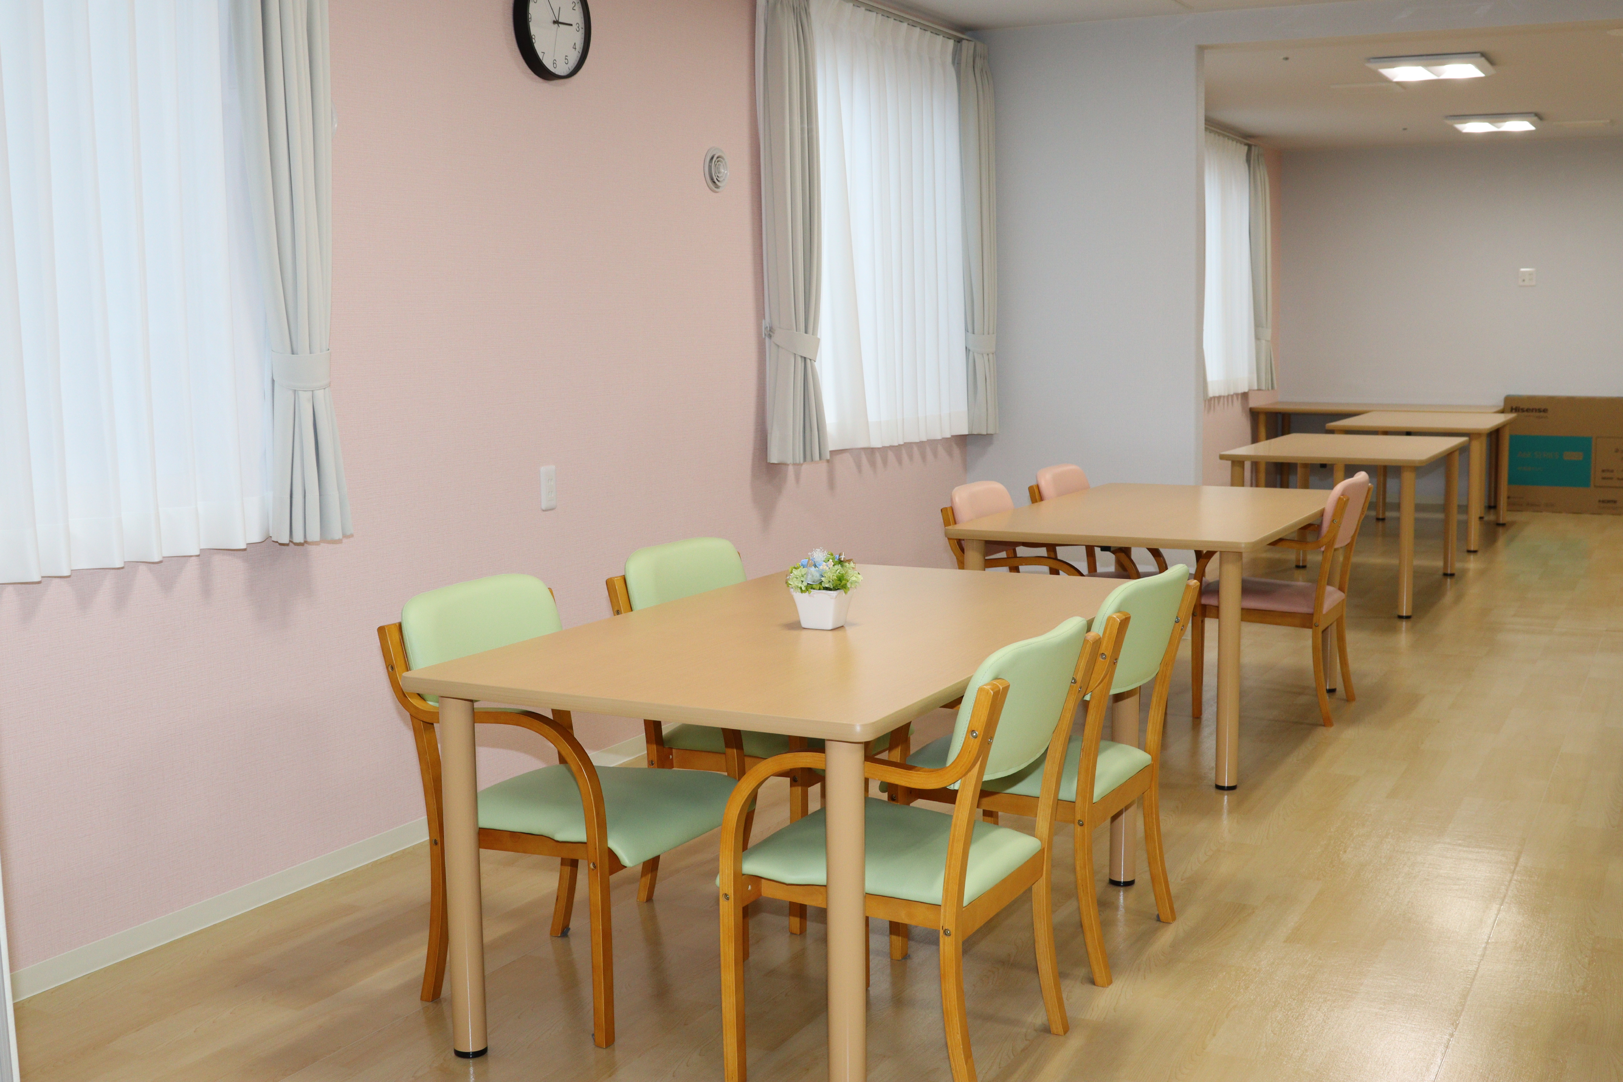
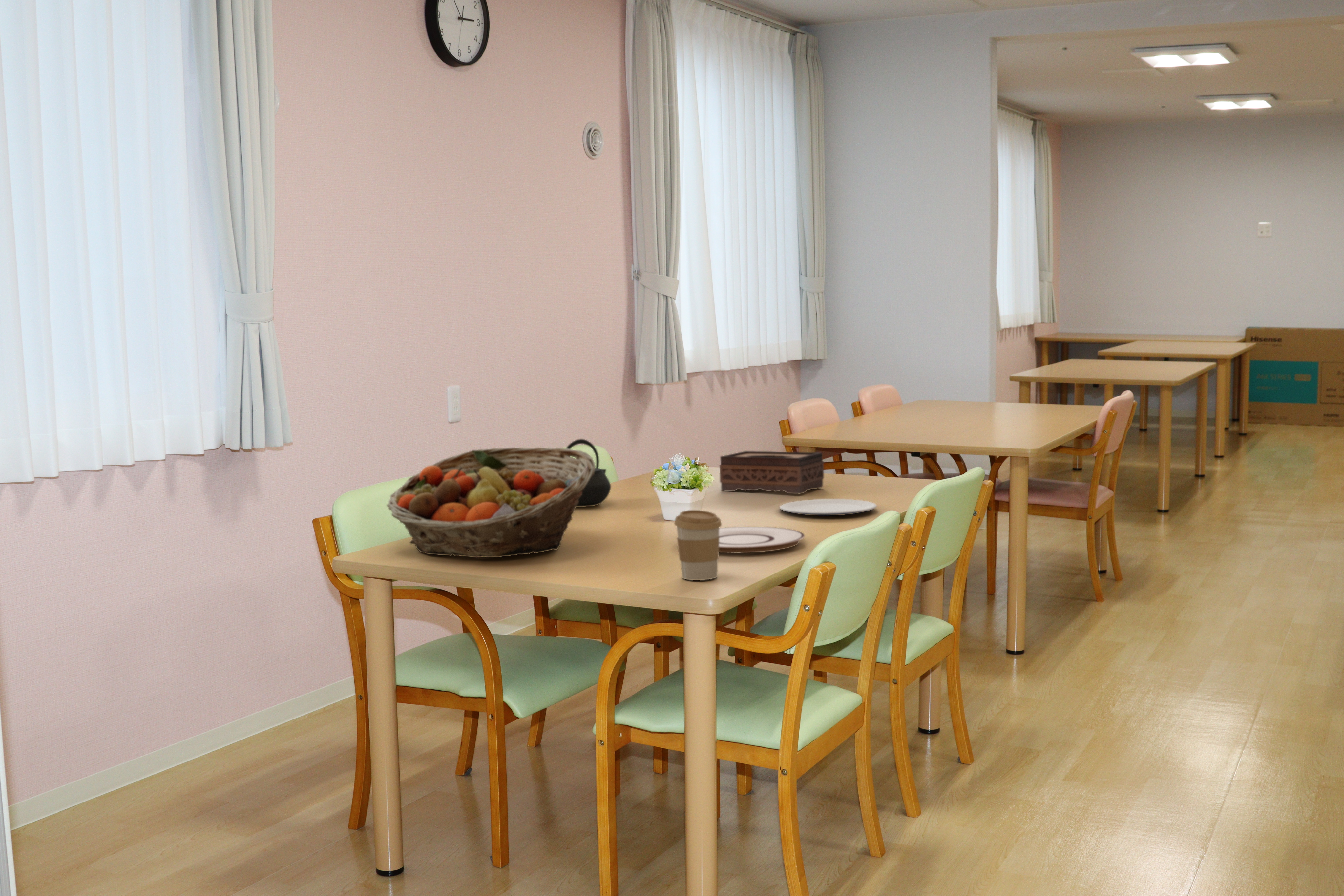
+ coffee cup (699, 544)
+ plate (743, 539)
+ plate (828, 508)
+ tissue box (772, 471)
+ fruit basket (492, 500)
+ kettle (584, 466)
